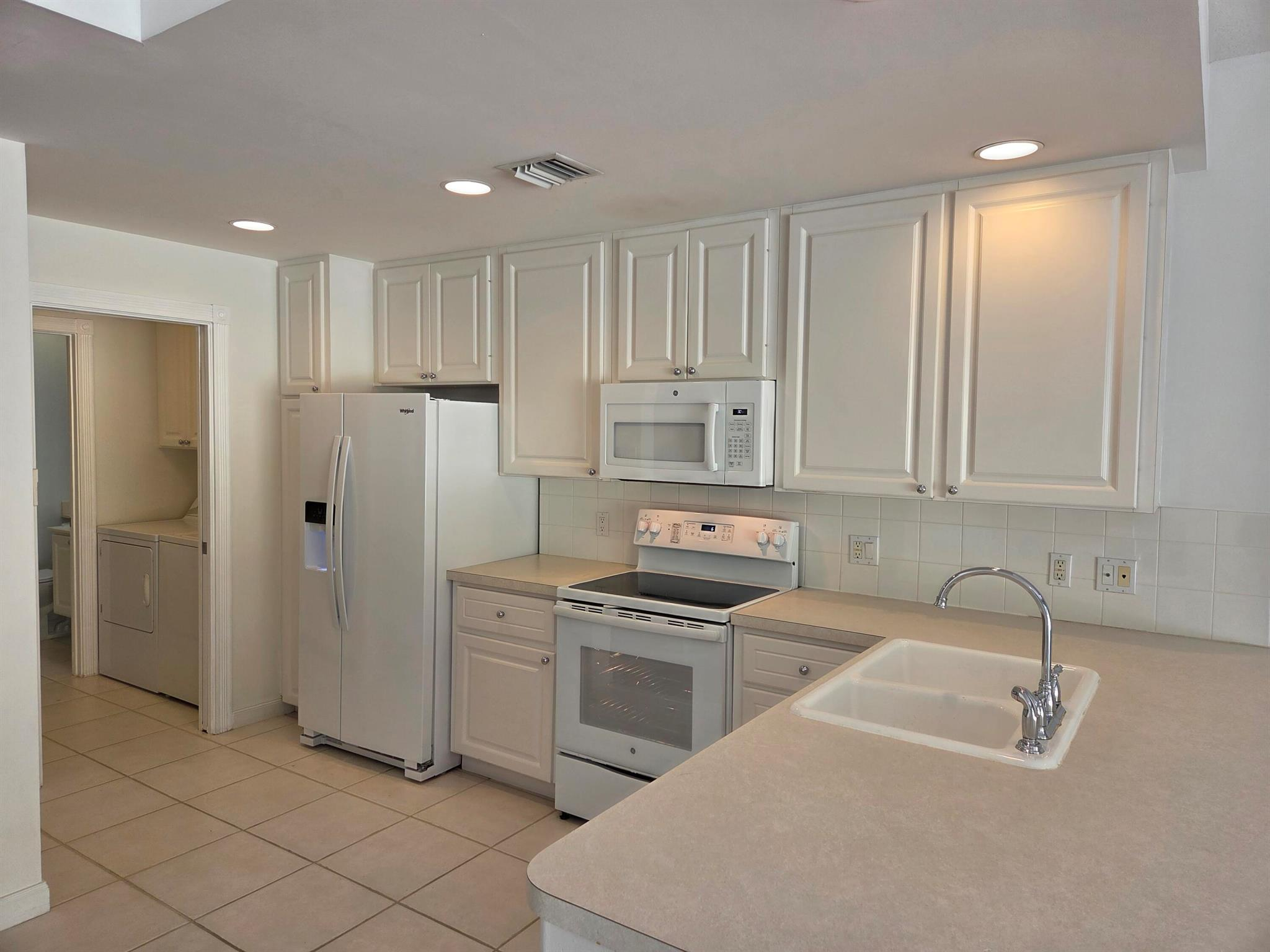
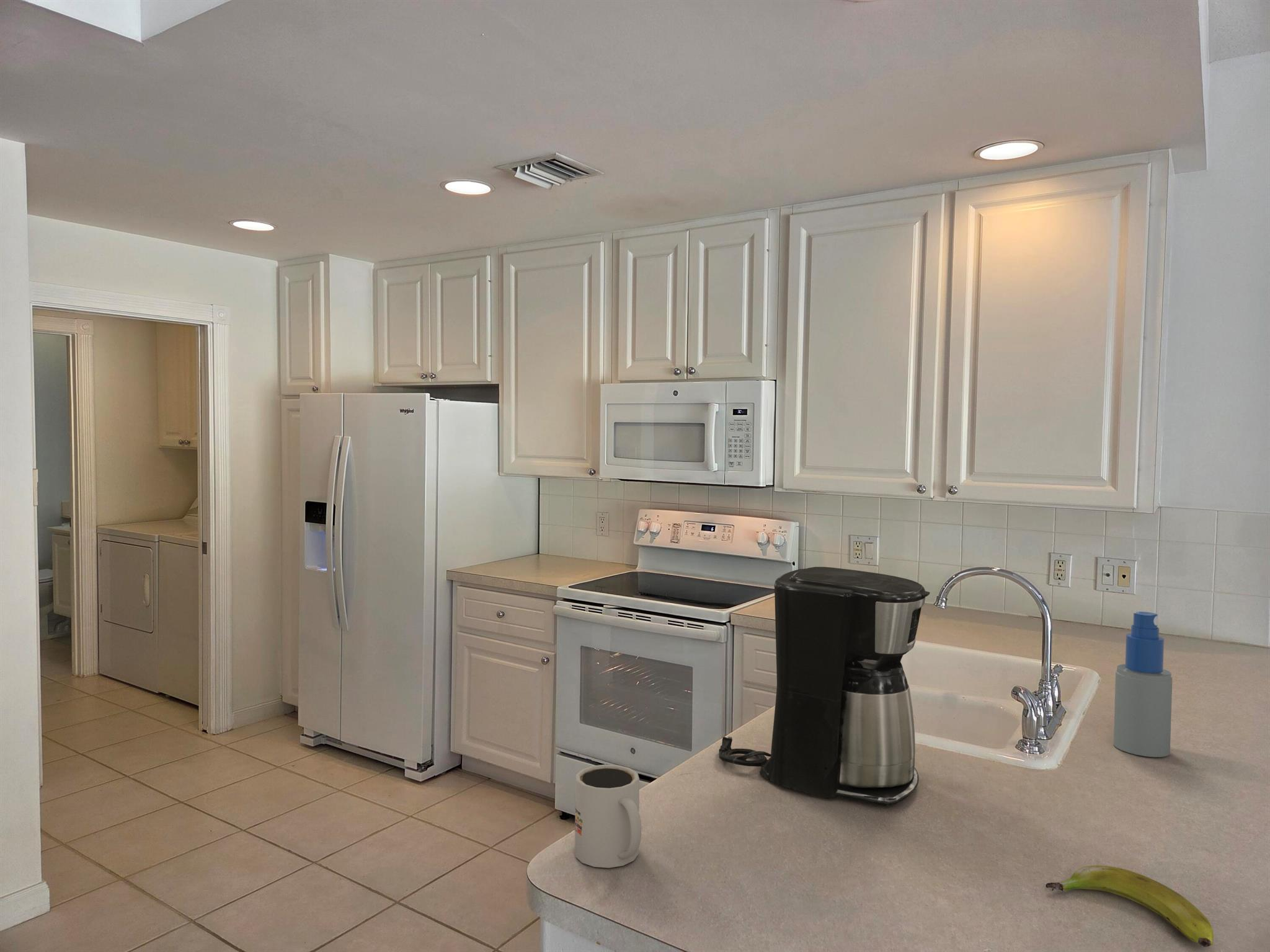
+ spray bottle (1143, 681)
+ mug (613, 819)
+ coffee maker (828, 670)
+ banana (1137, 898)
